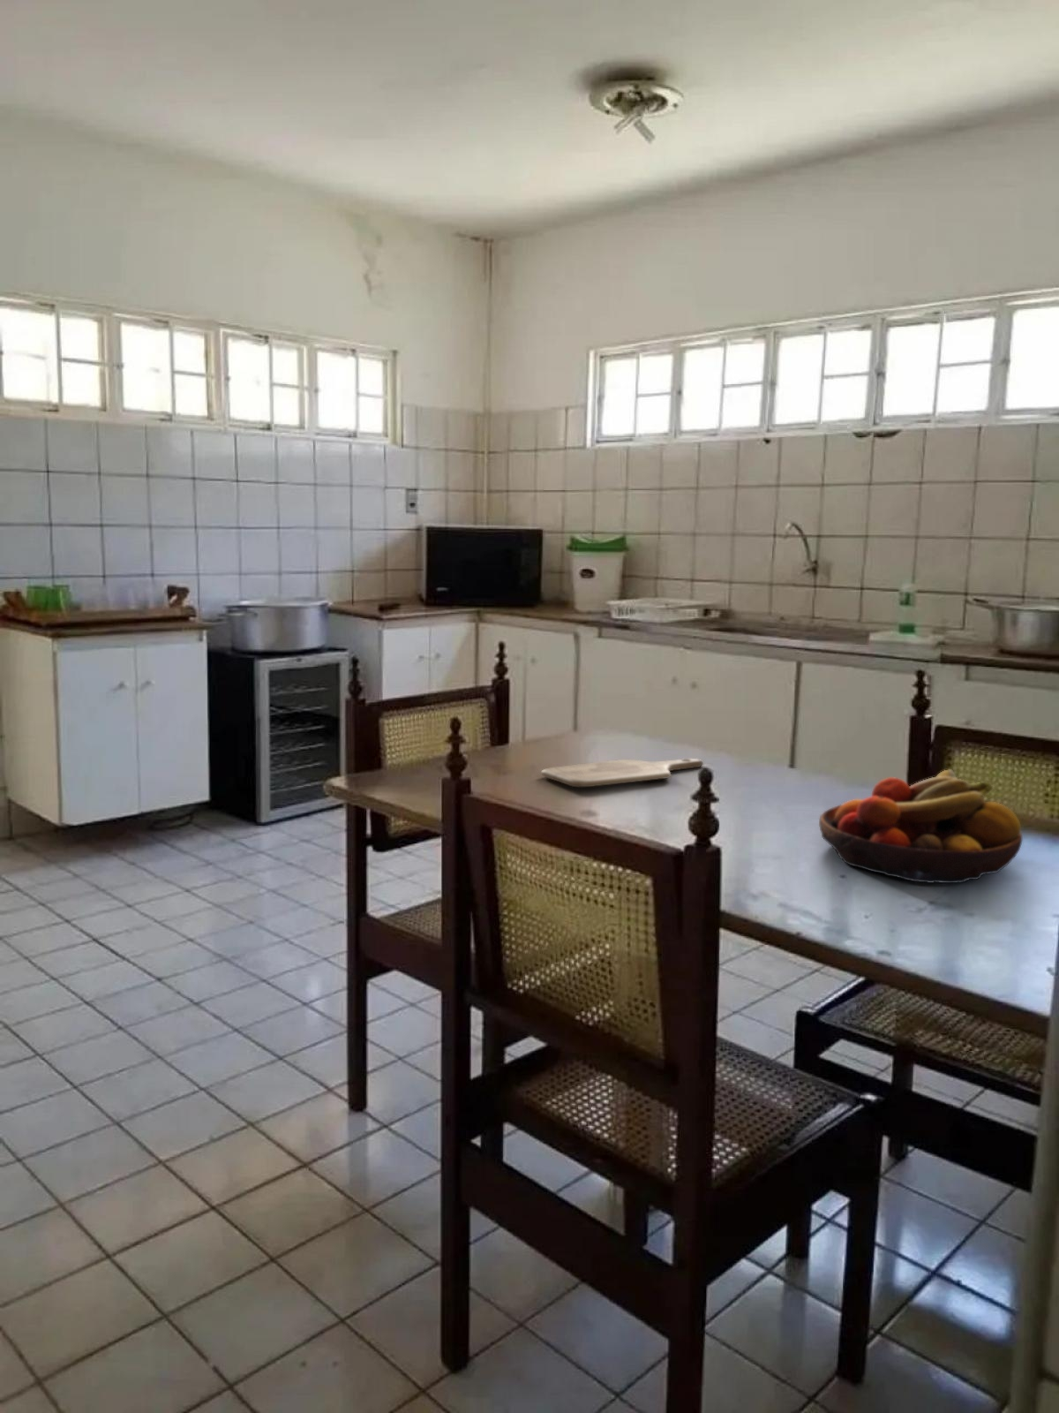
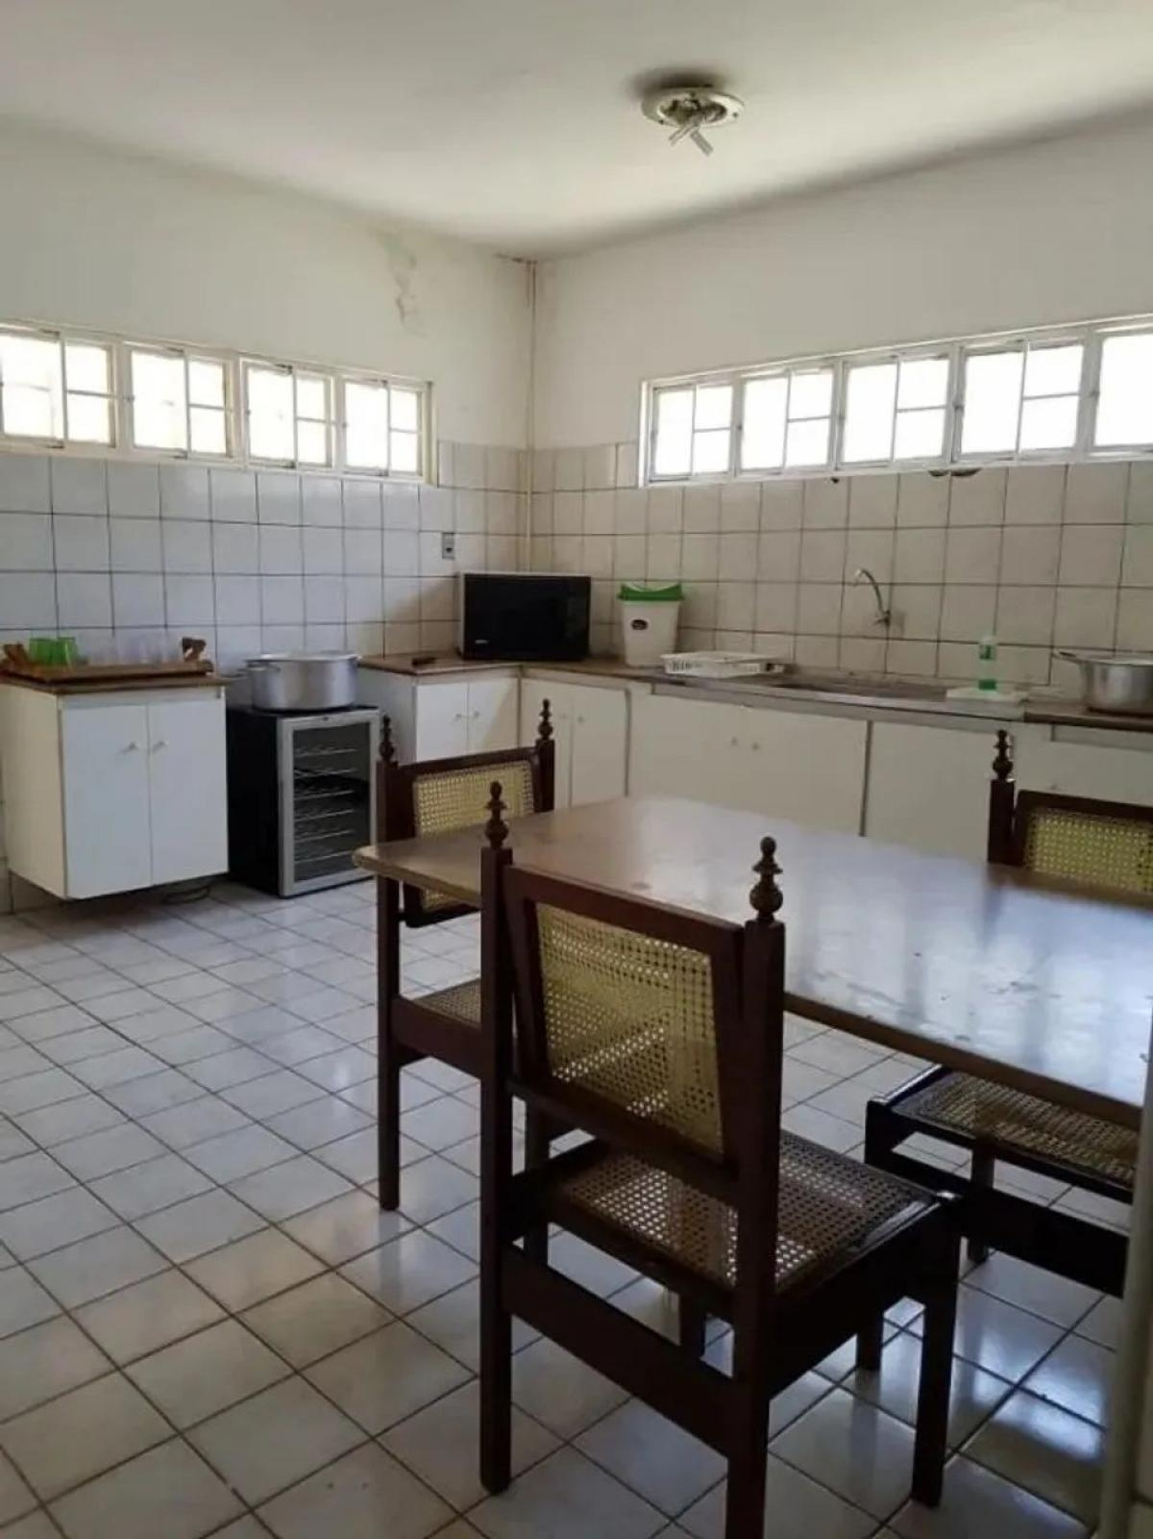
- fruit bowl (918, 816)
- cutting board (631, 769)
